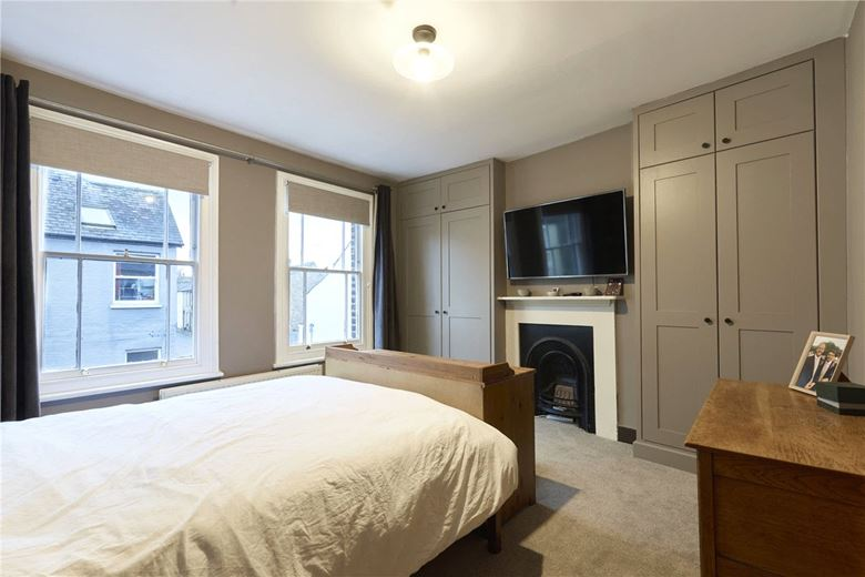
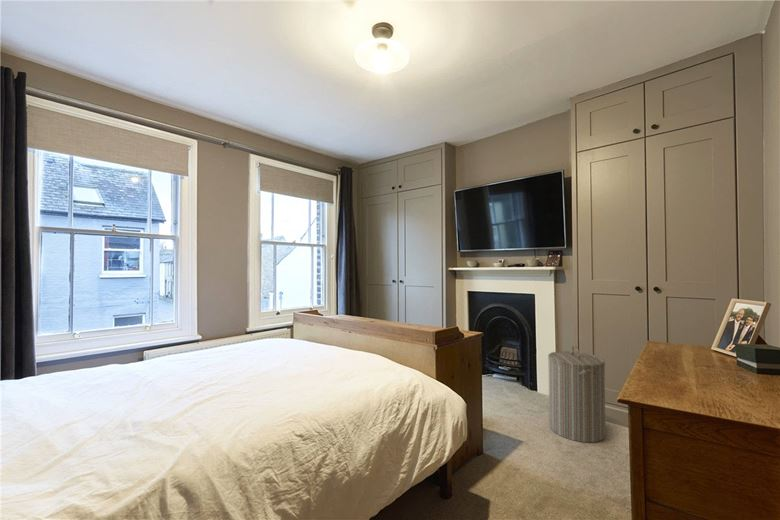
+ laundry hamper (576, 388)
